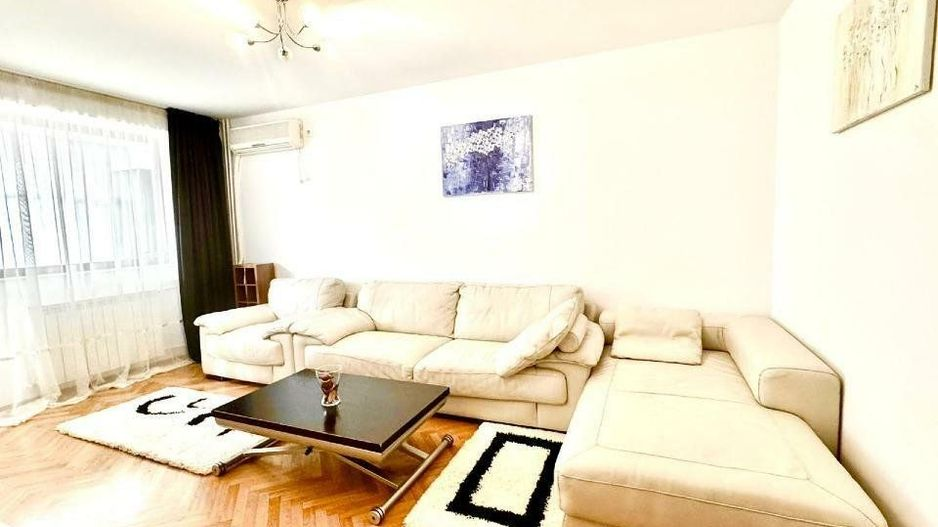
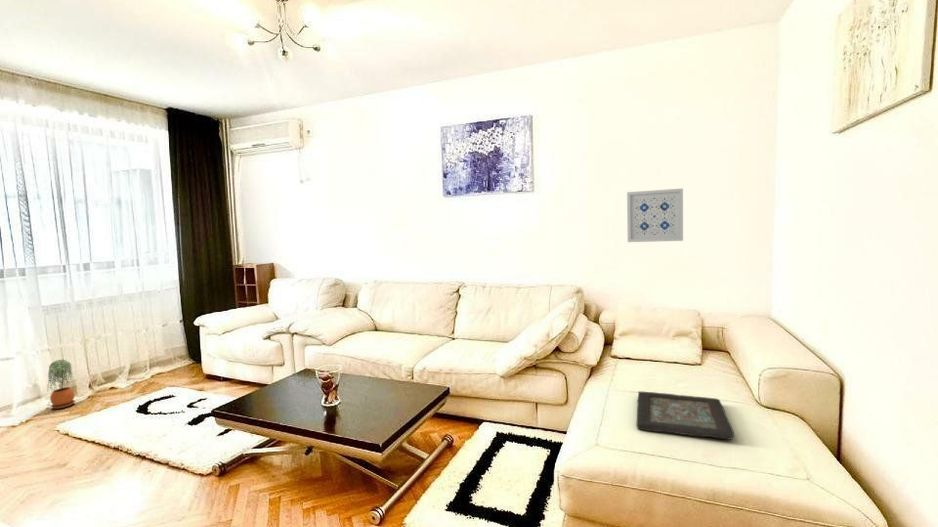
+ potted plant (59, 382)
+ wall art (654, 216)
+ decorative tray (680, 413)
